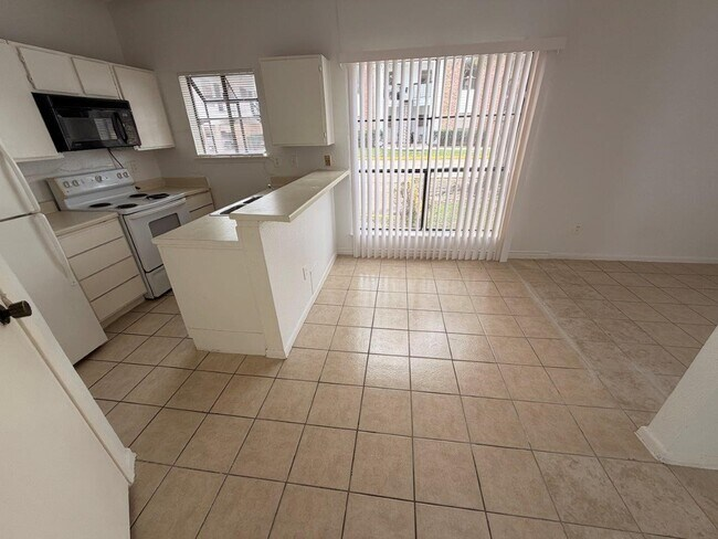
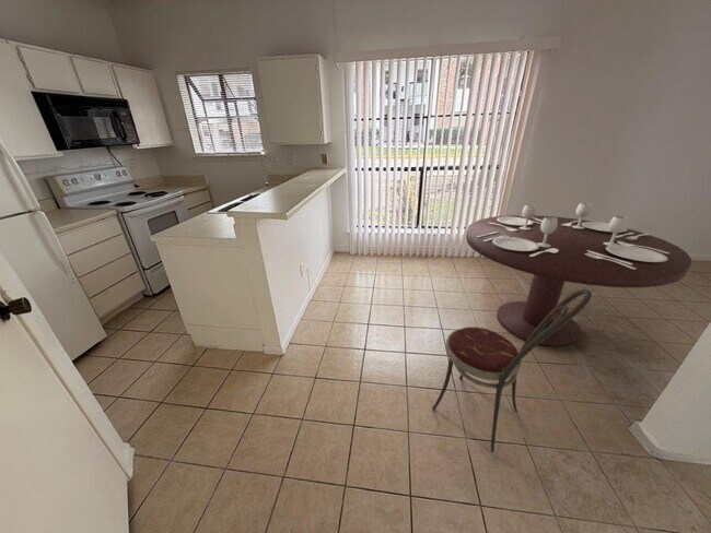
+ dining table (550, 271)
+ chair (497, 355)
